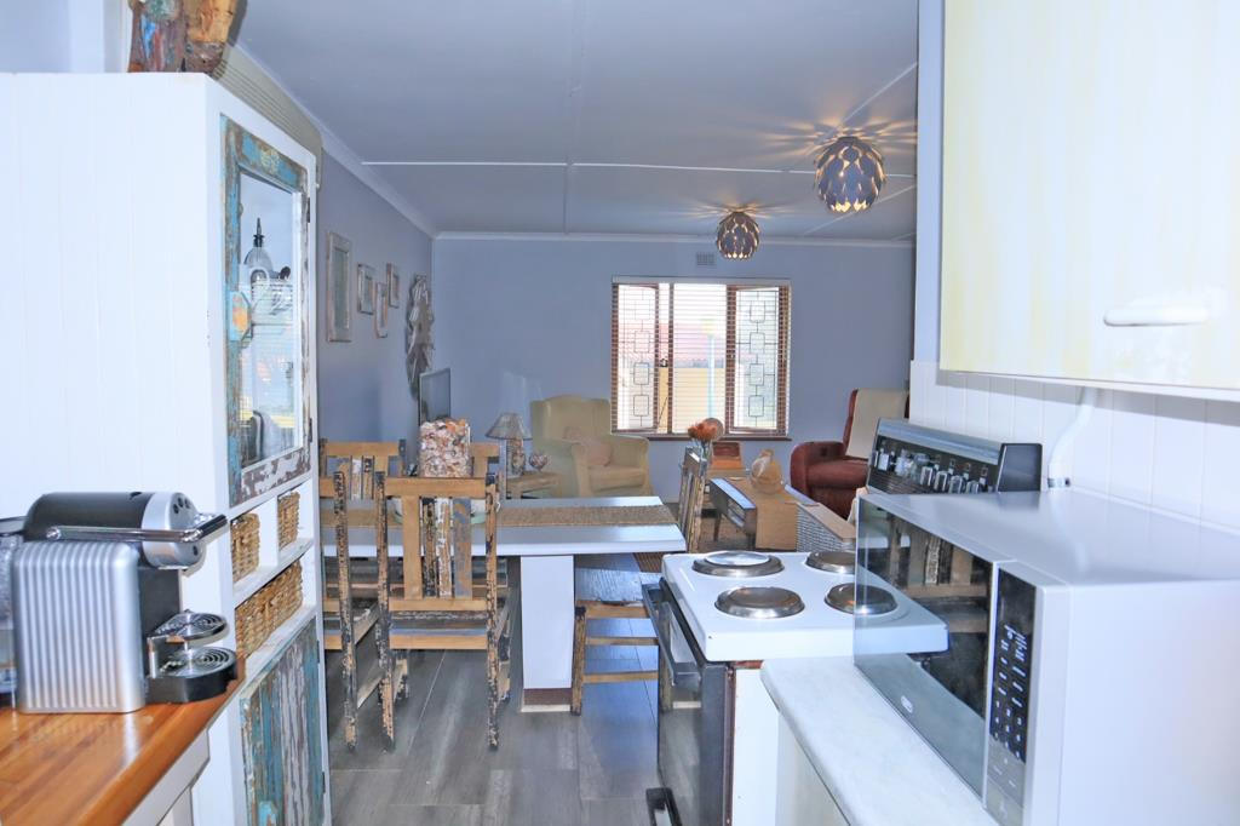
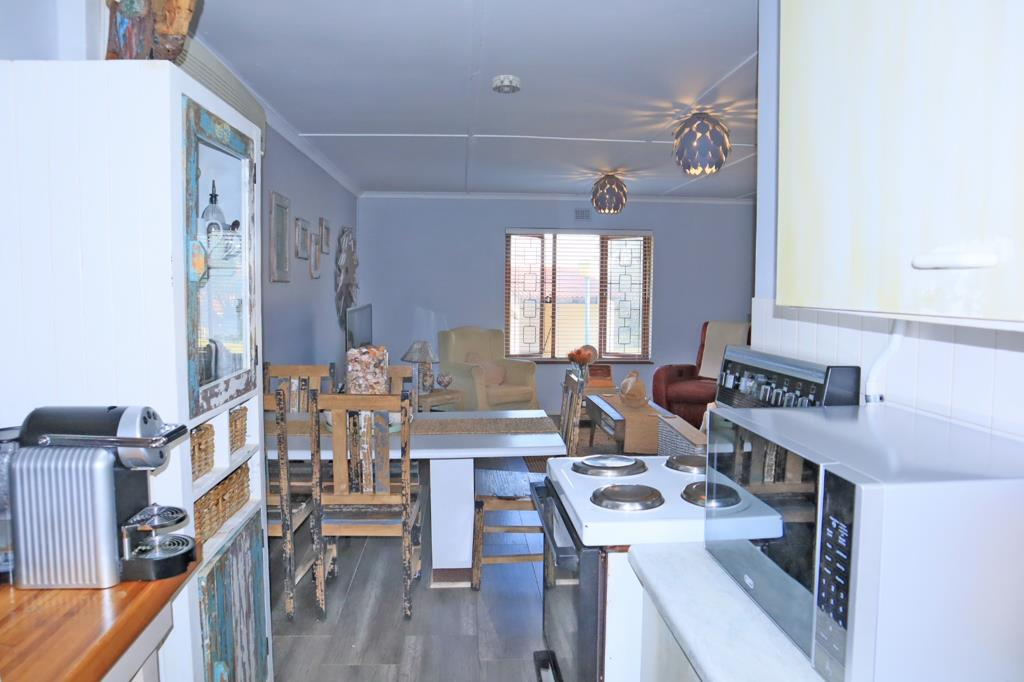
+ smoke detector (506, 83)
